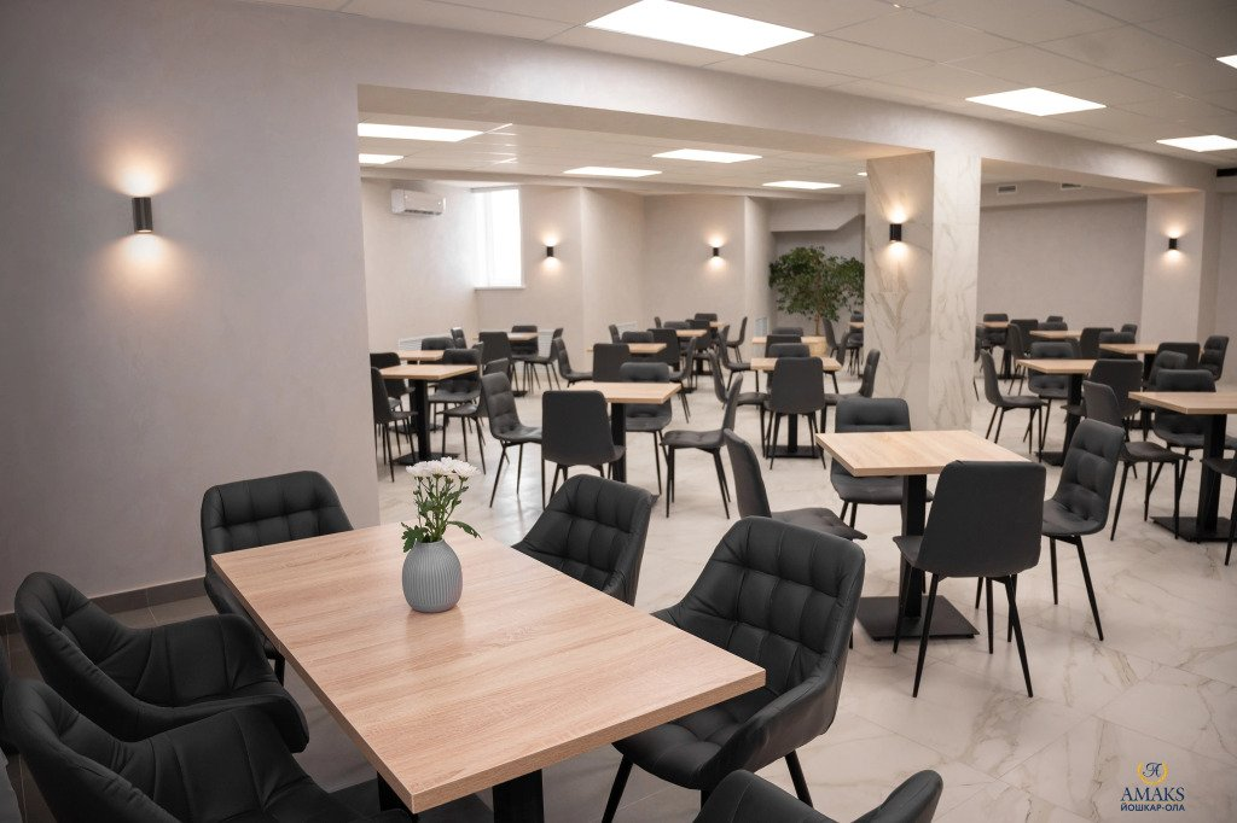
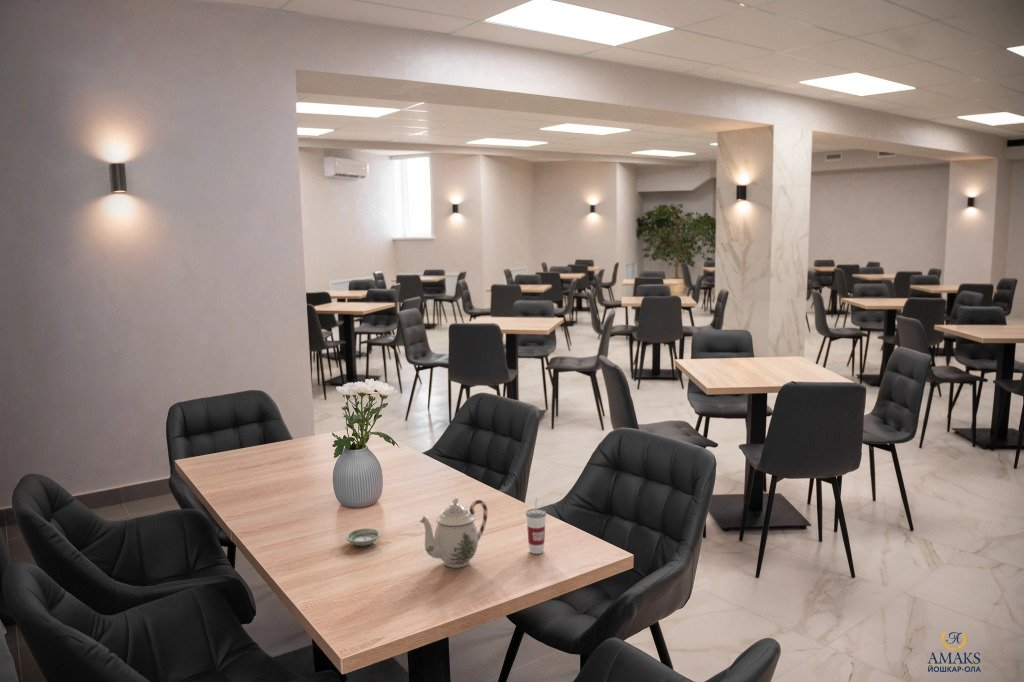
+ cup (536, 524)
+ teapot (454, 530)
+ saucer (363, 538)
